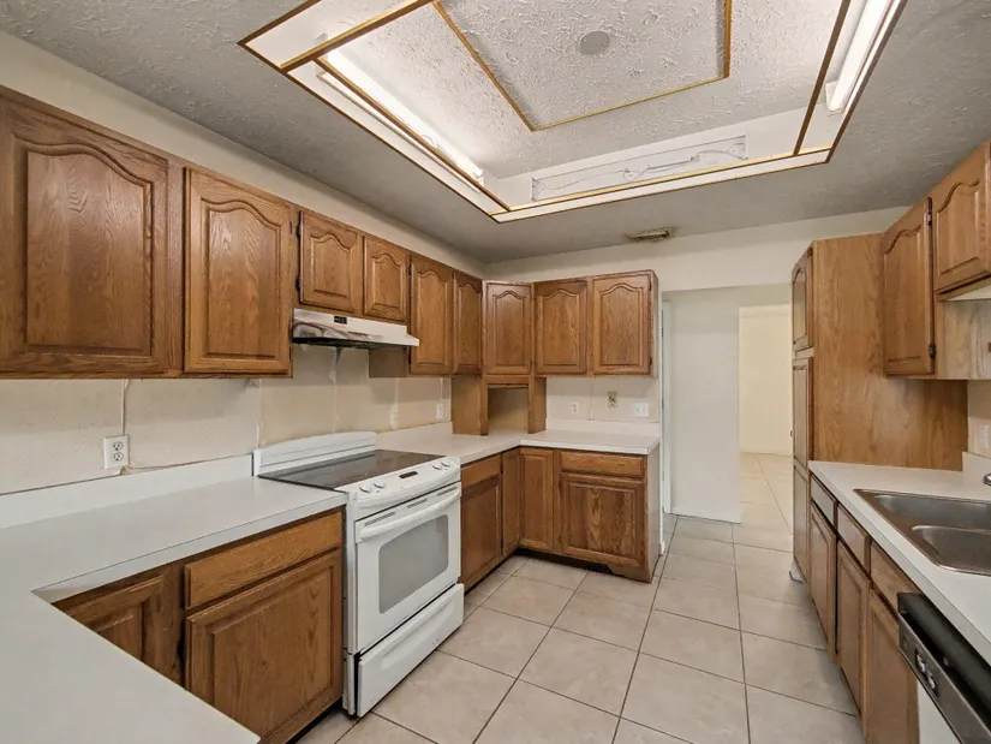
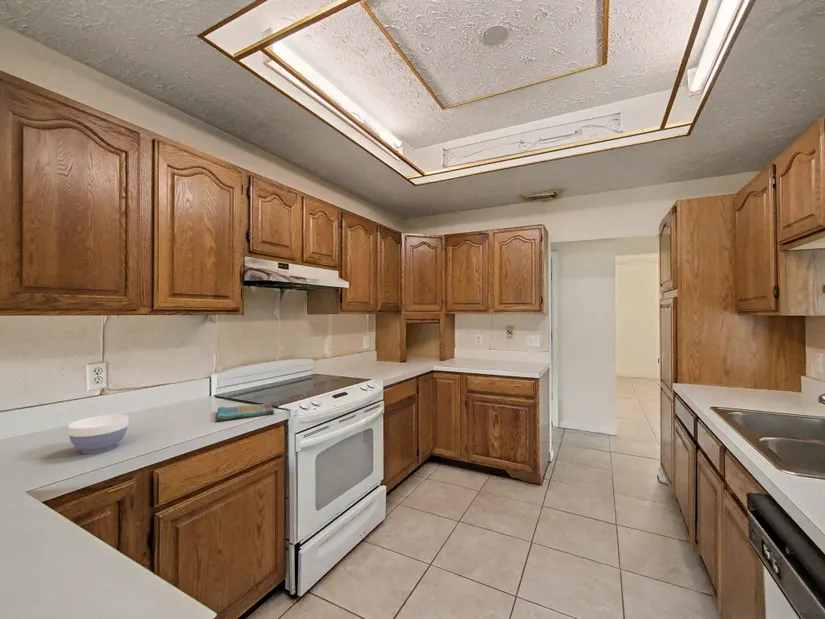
+ bowl (99, 434)
+ dish towel (245, 410)
